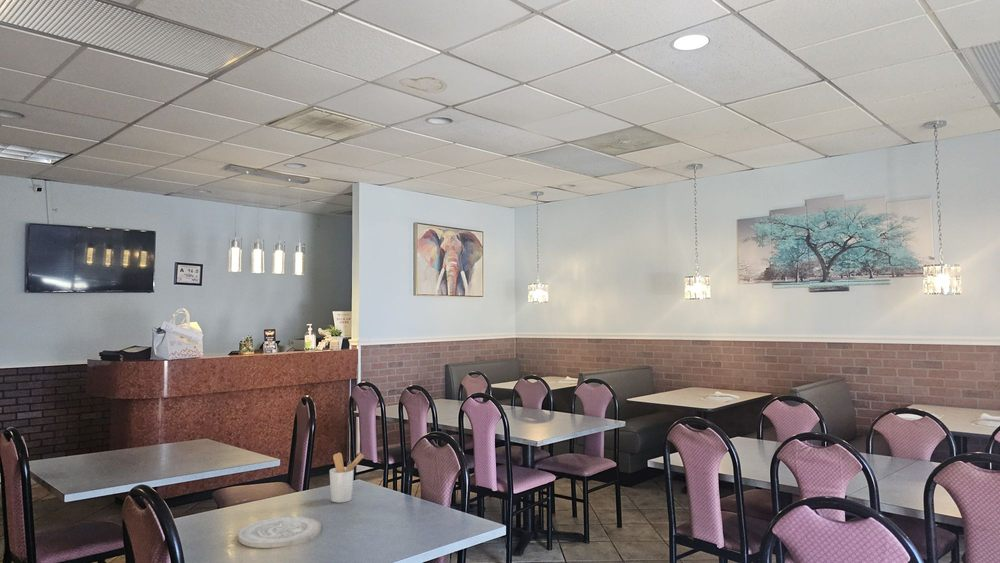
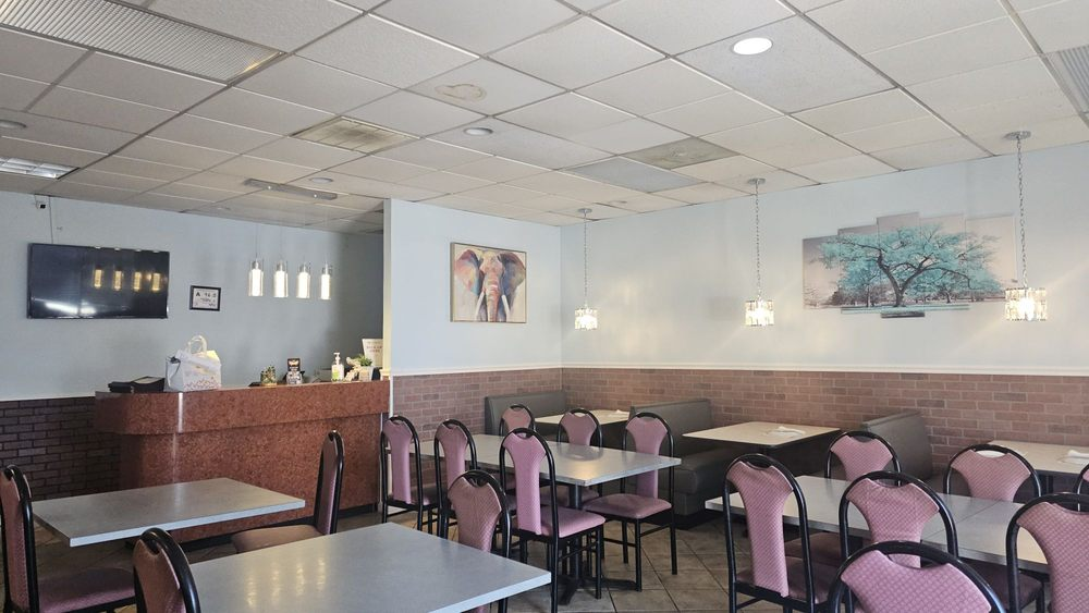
- utensil holder (347, 476)
- plate (280, 531)
